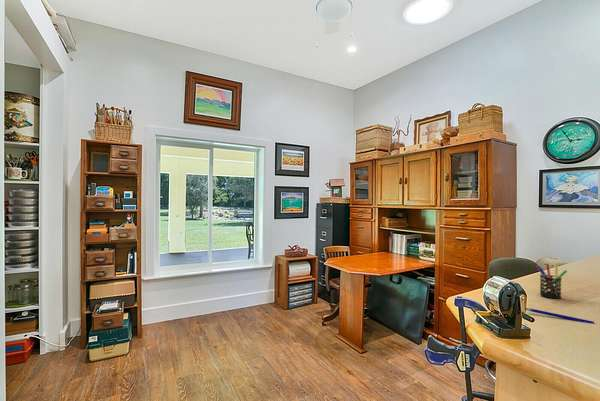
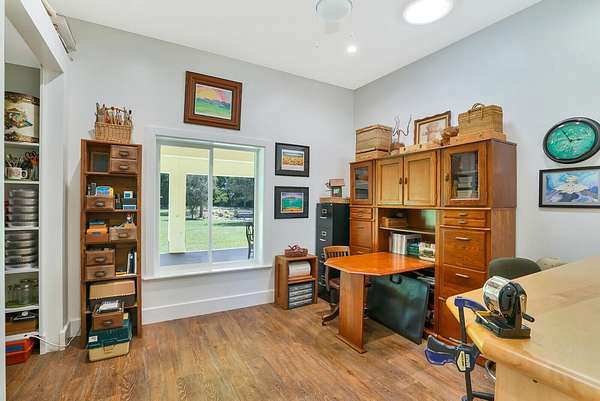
- pen (557, 315)
- pen holder (552, 279)
